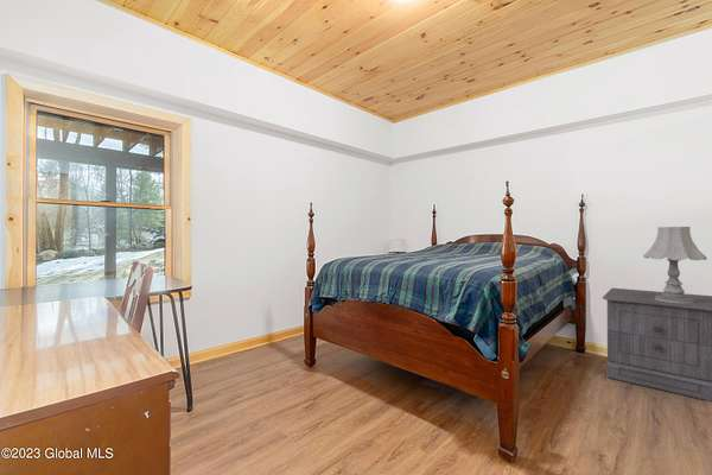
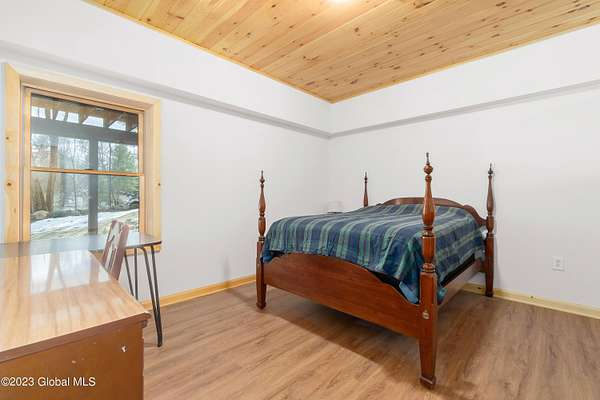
- nightstand (657, 337)
- table lamp (674, 262)
